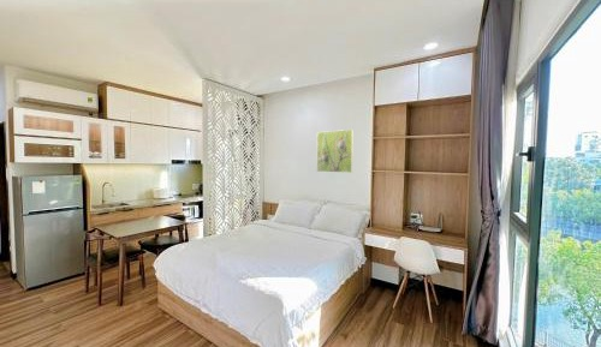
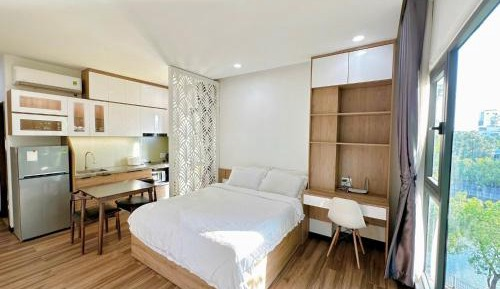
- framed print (334, 151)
